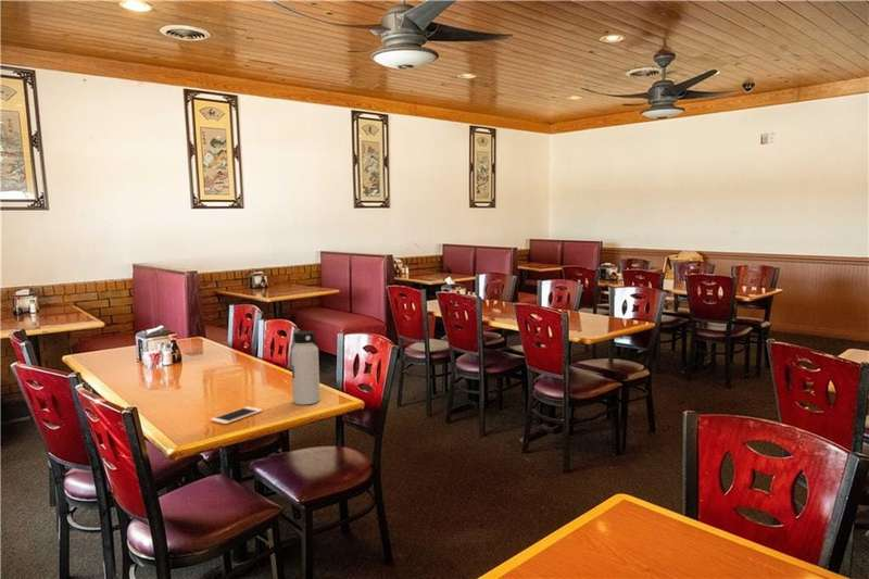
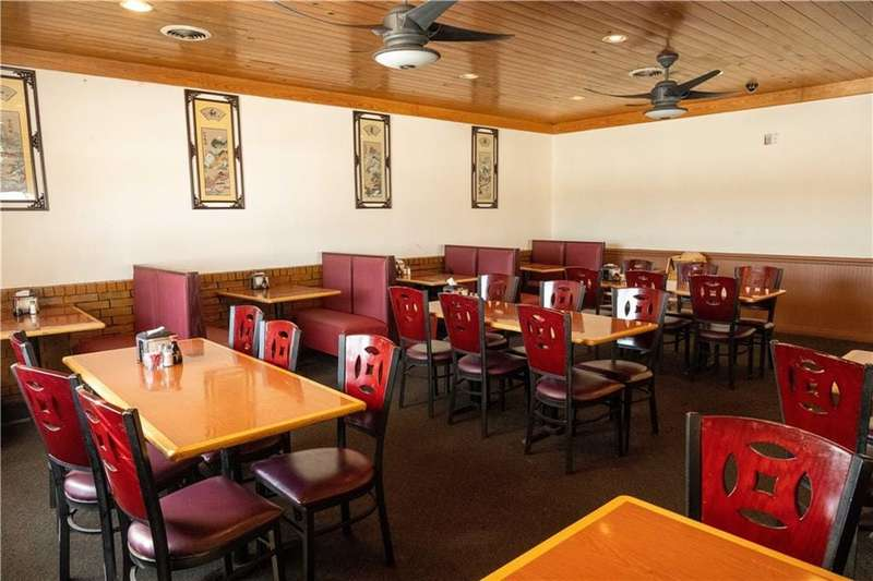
- cell phone (237, 415)
- water bottle (305, 366)
